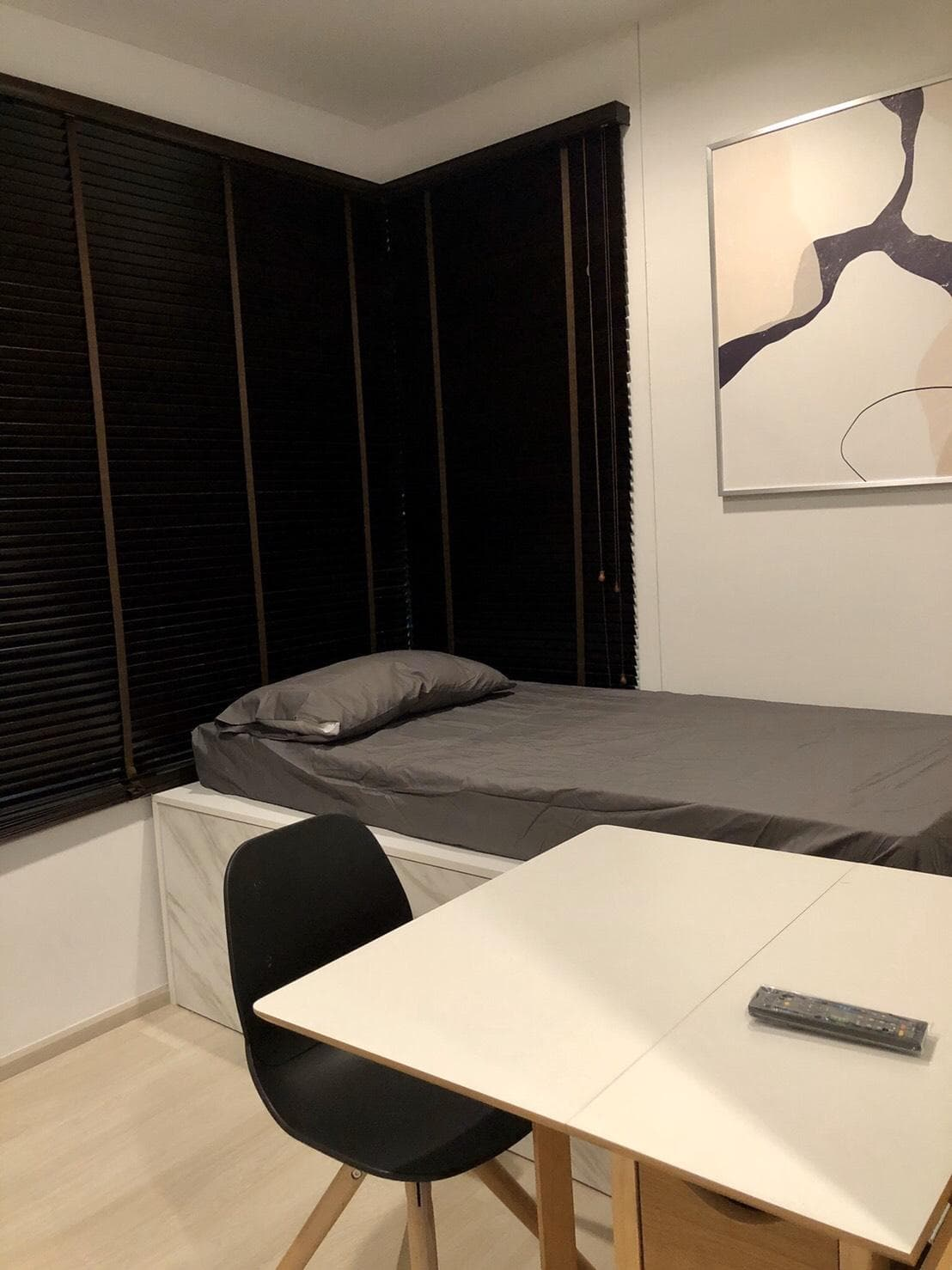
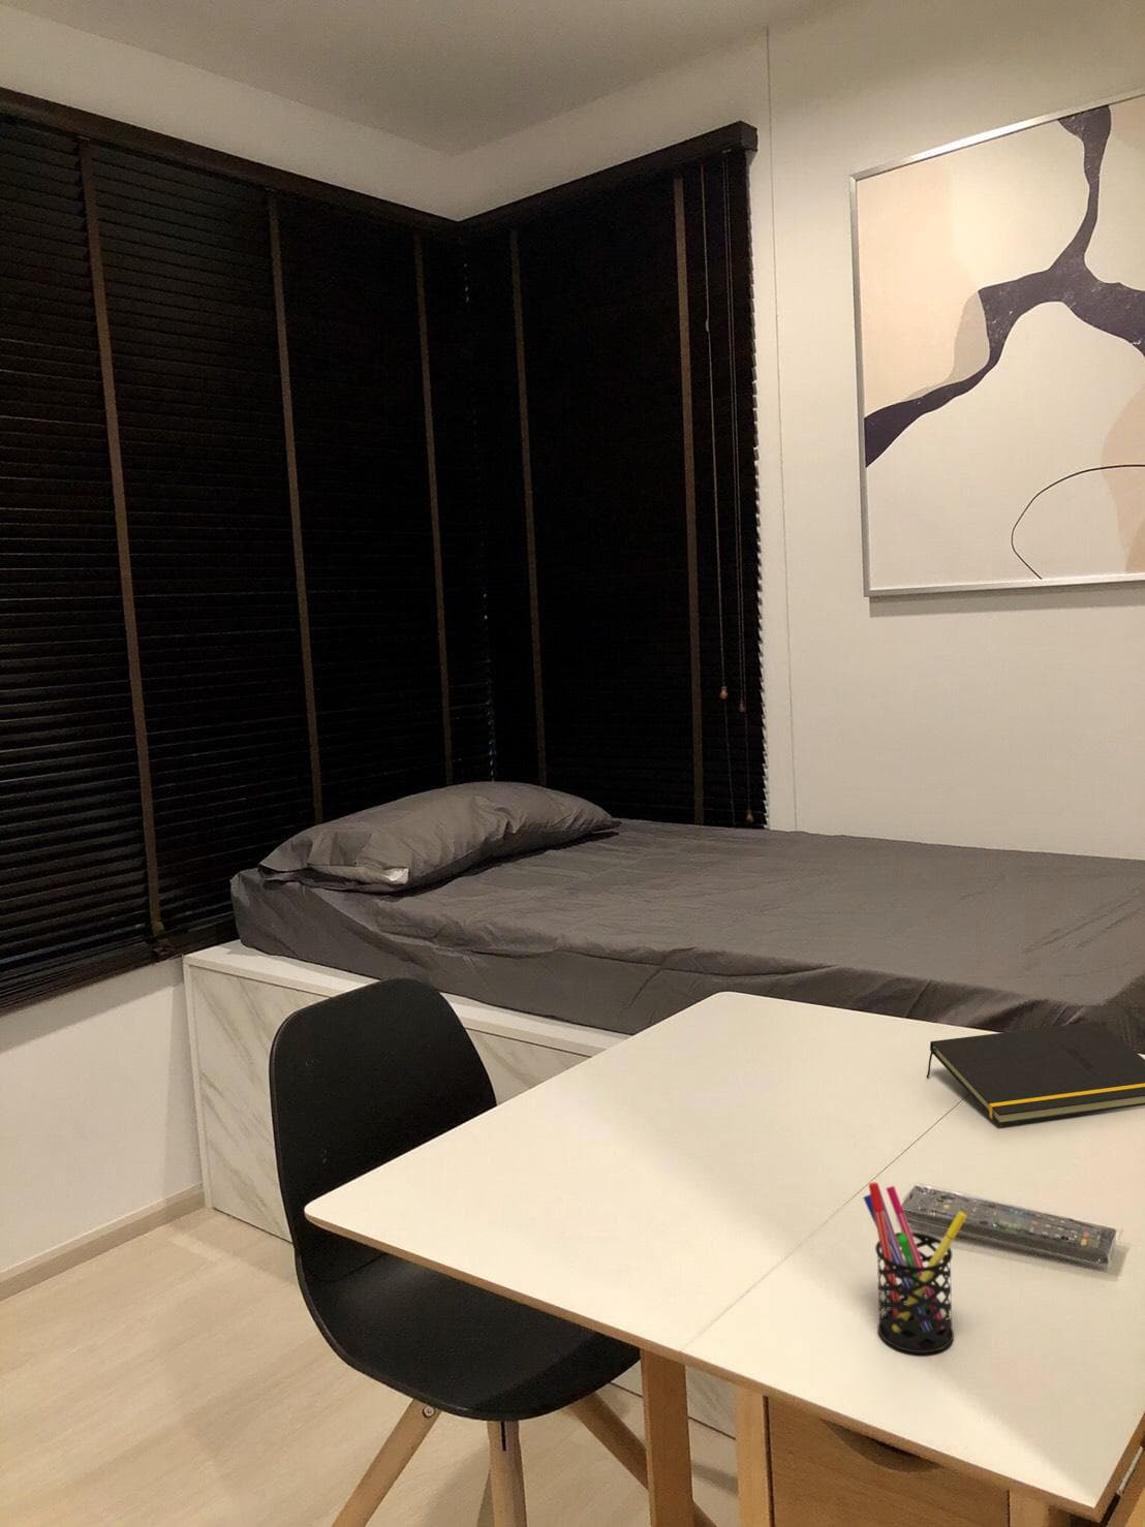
+ notepad (1051, 1069)
+ pen holder (907, 1264)
